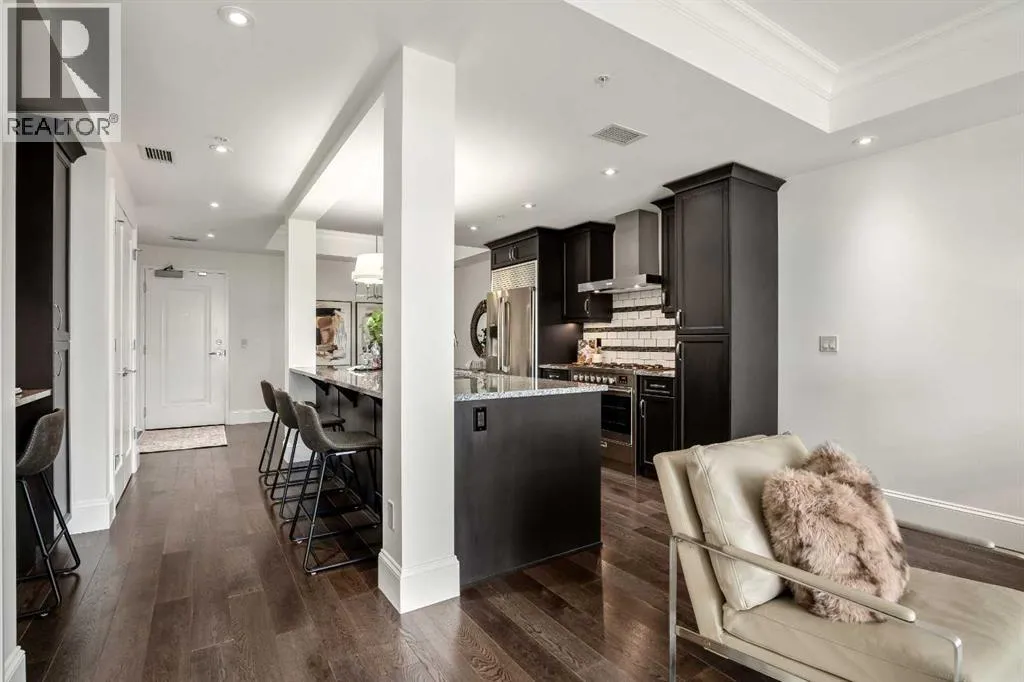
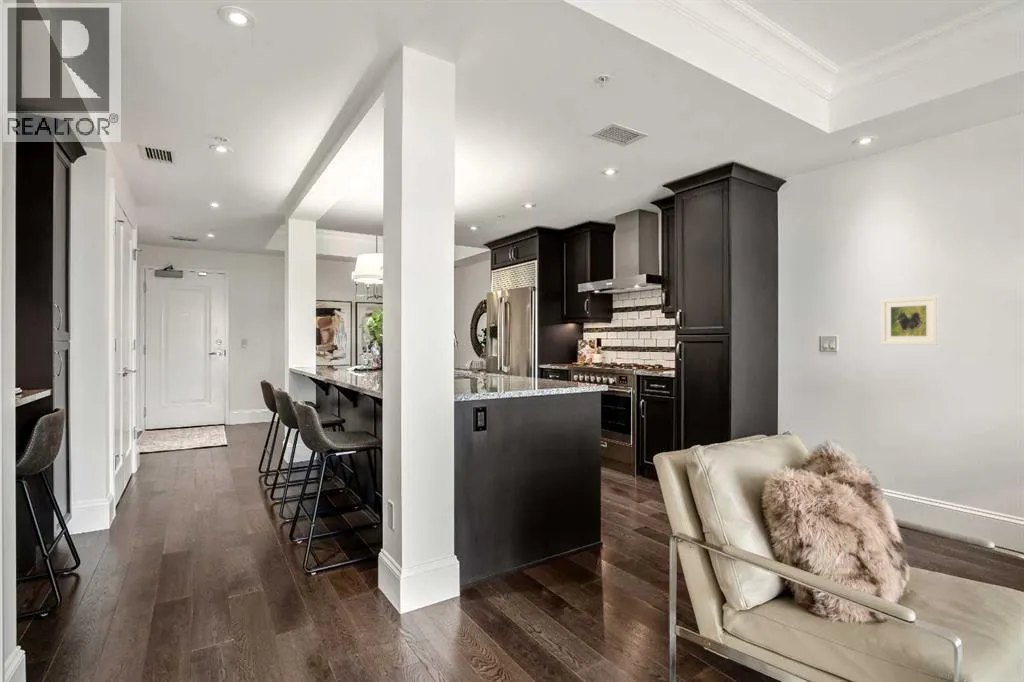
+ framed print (908, 321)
